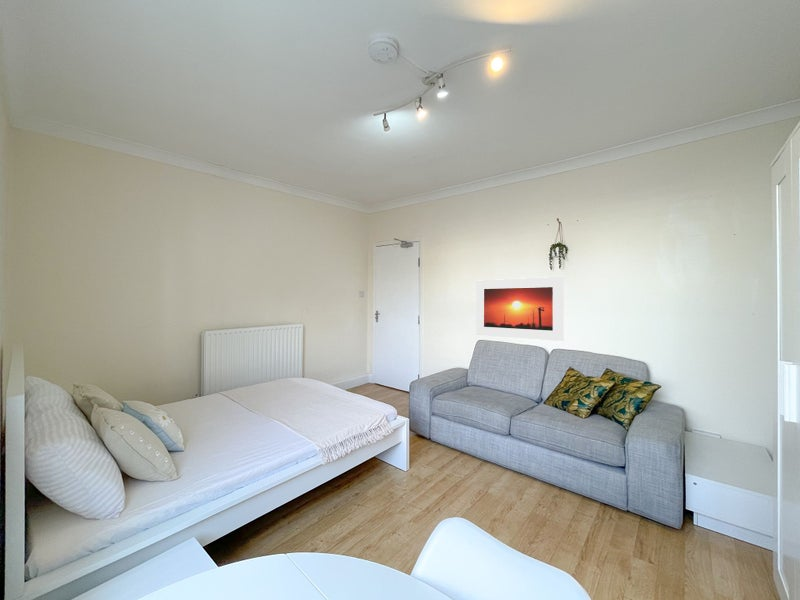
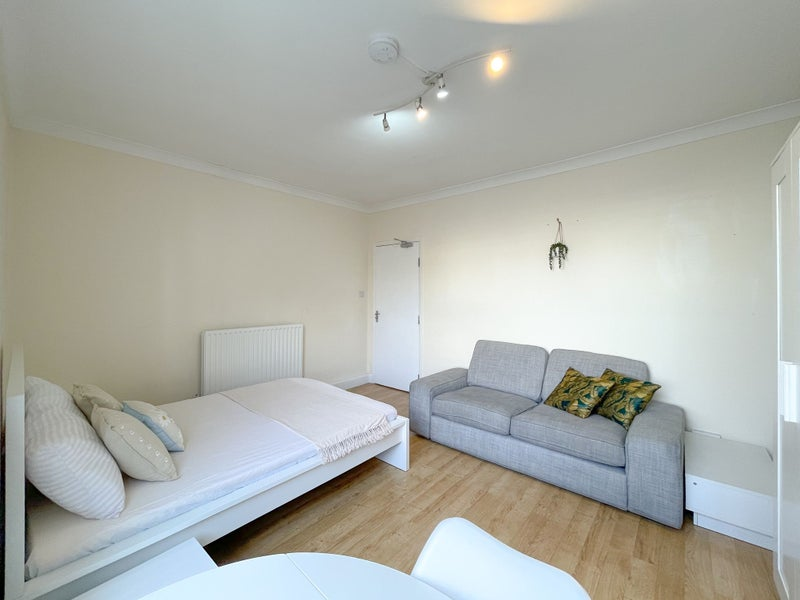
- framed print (516, 308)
